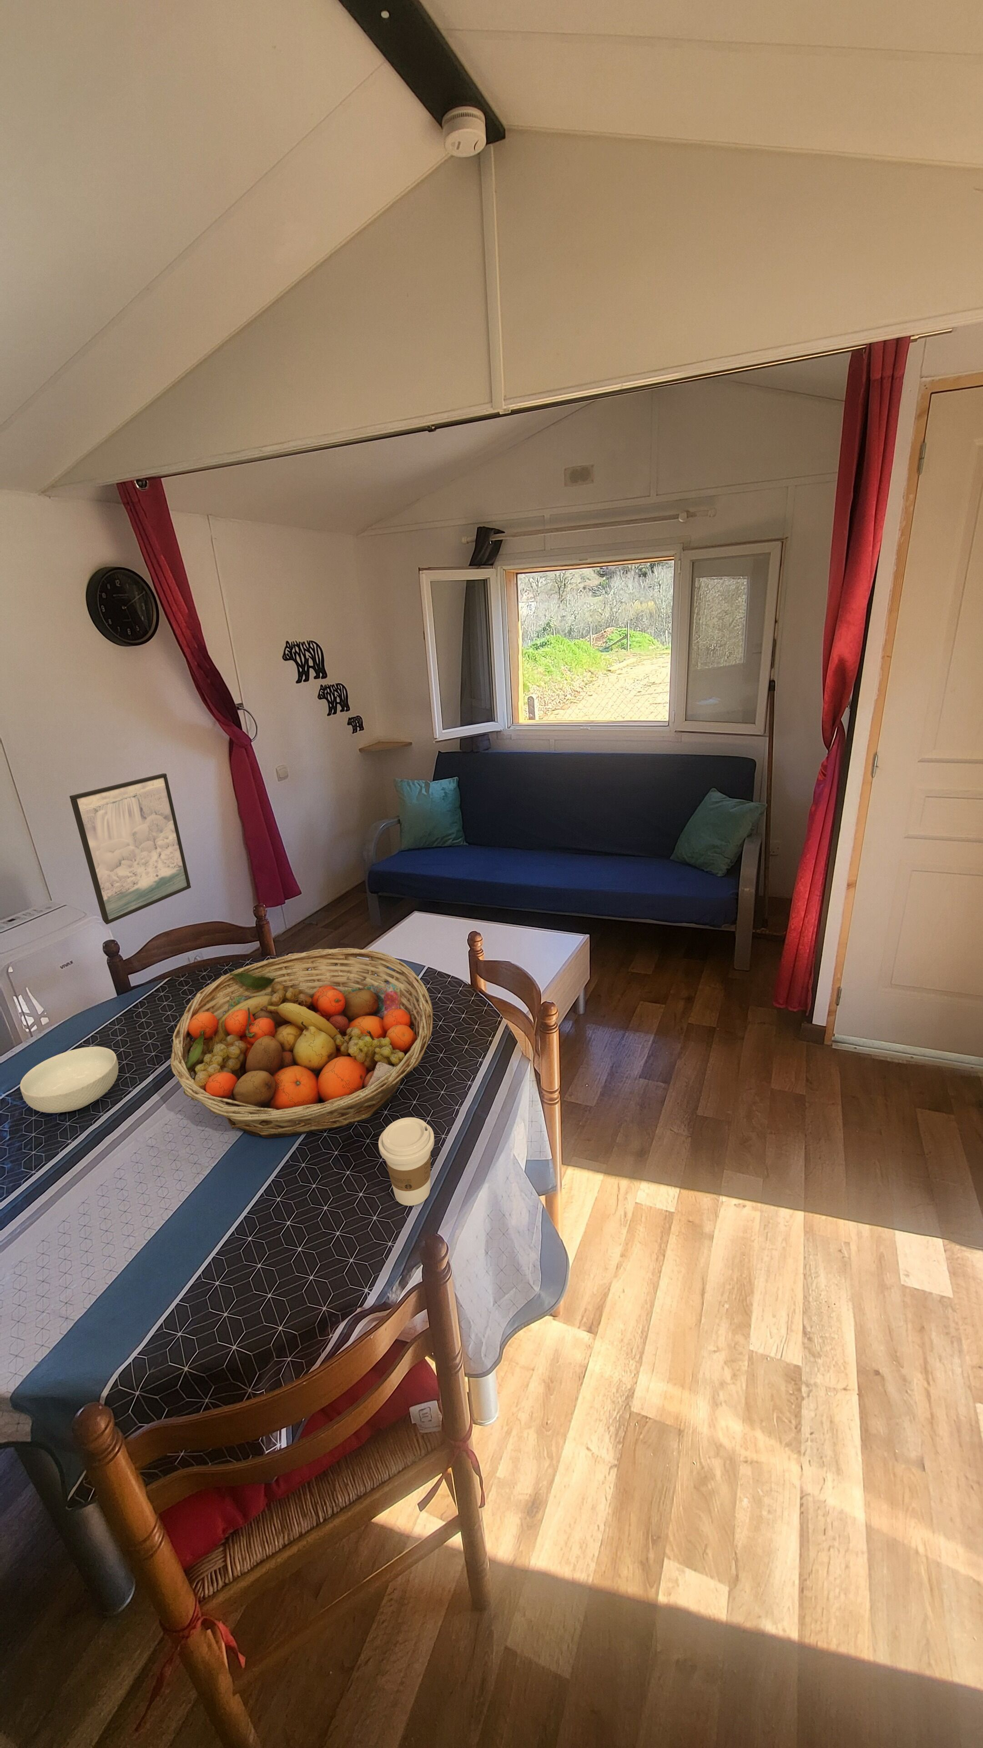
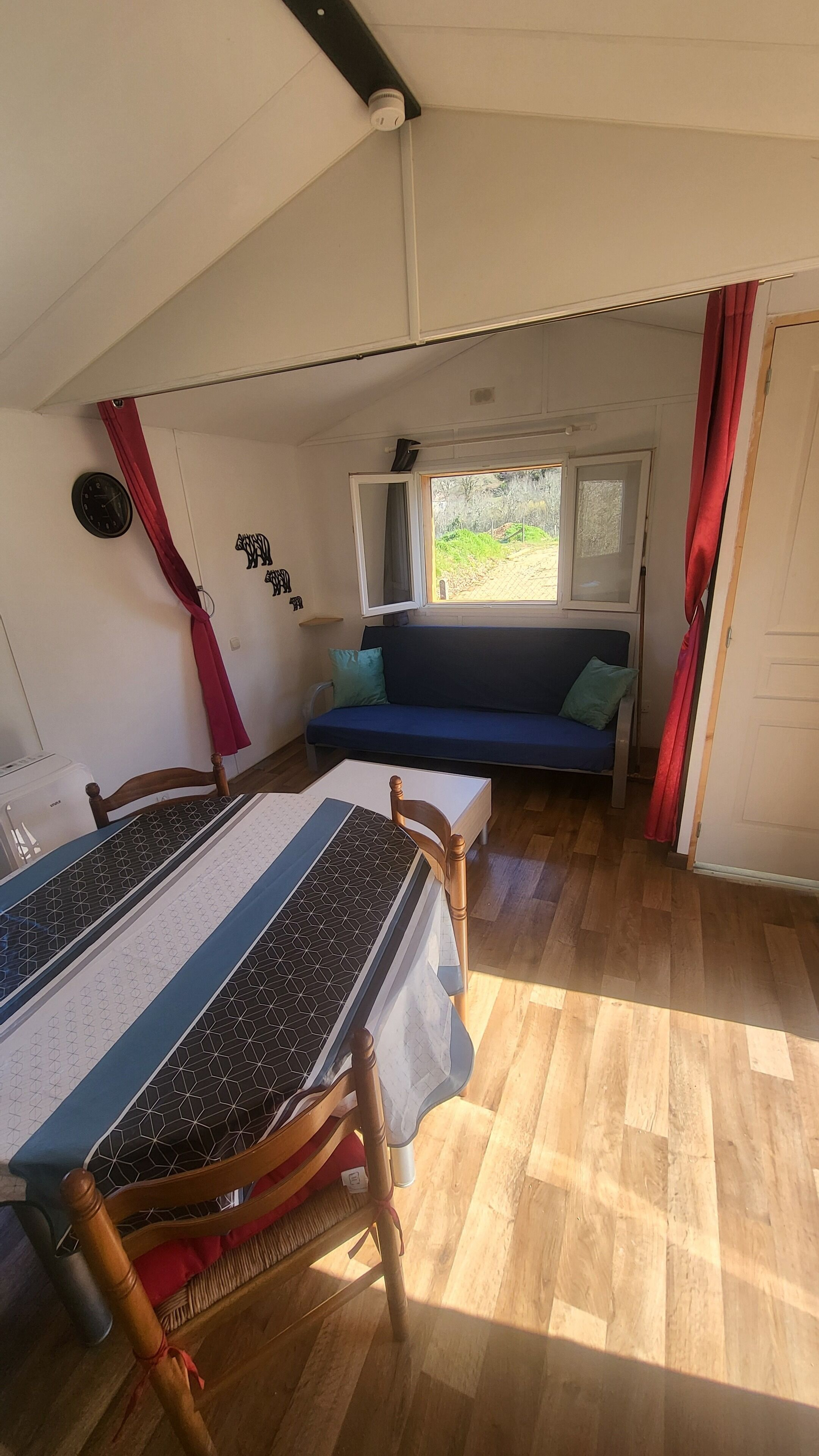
- cereal bowl (73, 1084)
- coffee cup (409, 1162)
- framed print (136, 846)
- fruit basket (308, 1038)
